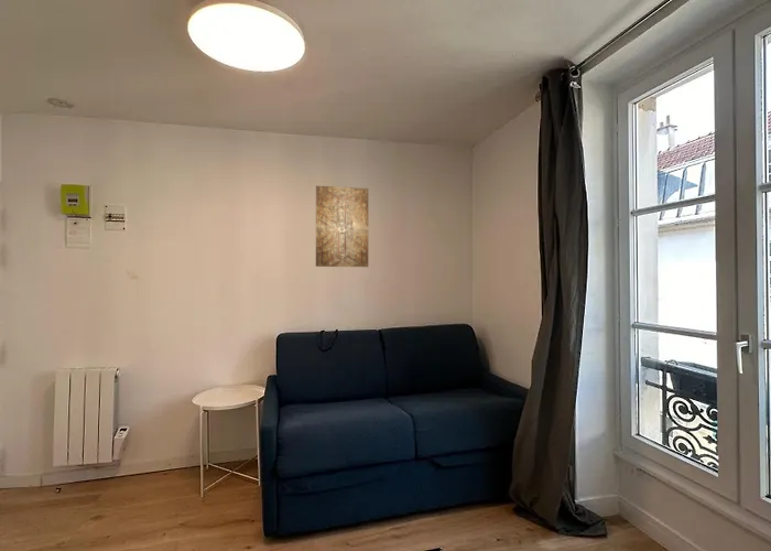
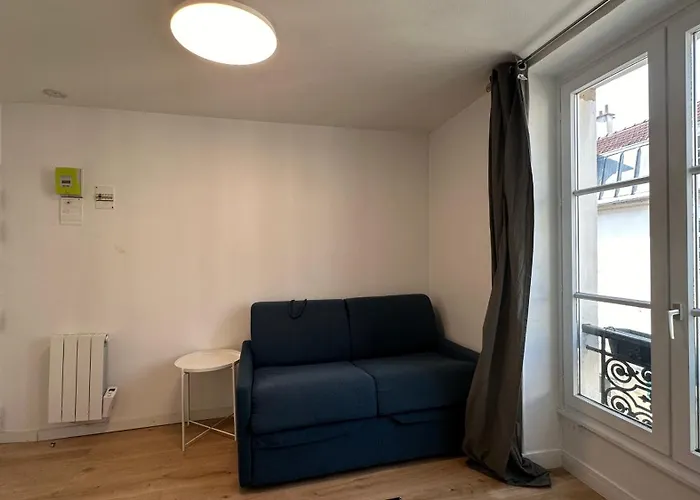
- wall art (341, 226)
